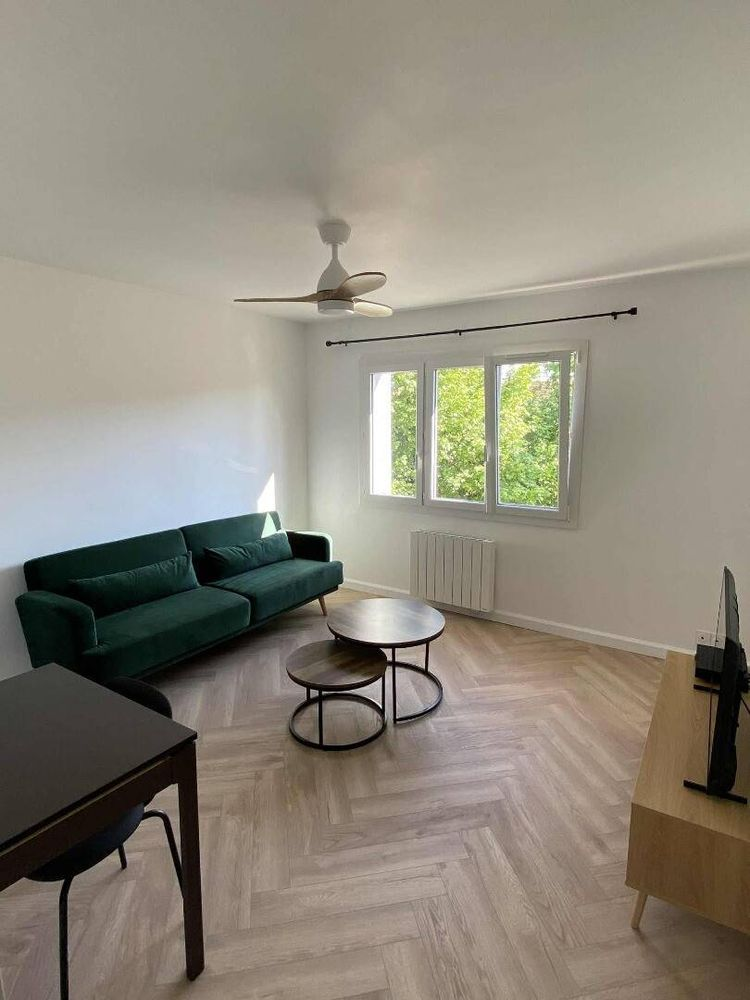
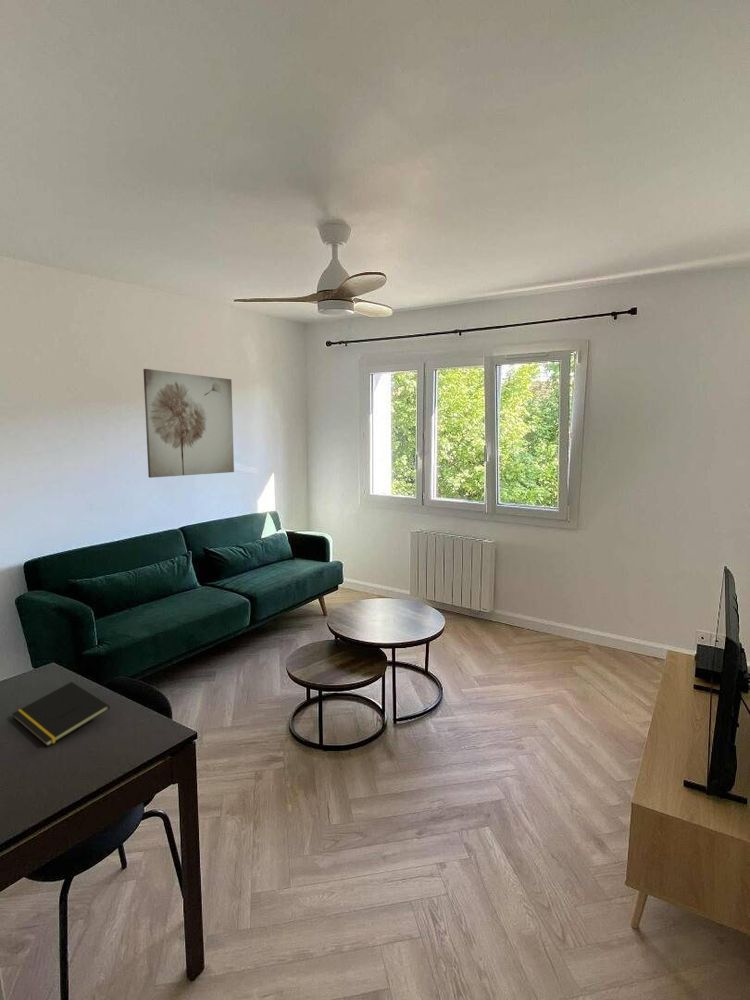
+ notepad (60, 711)
+ wall art (192, 425)
